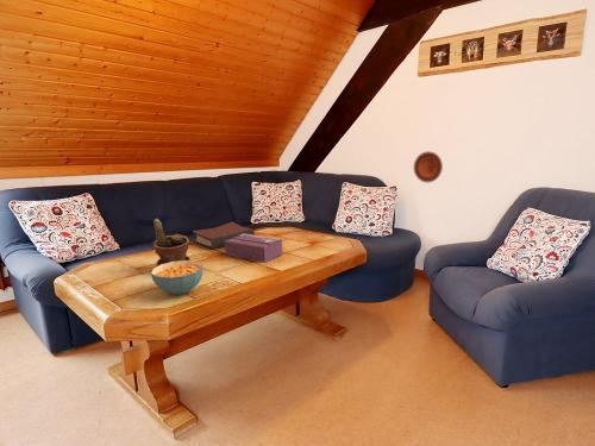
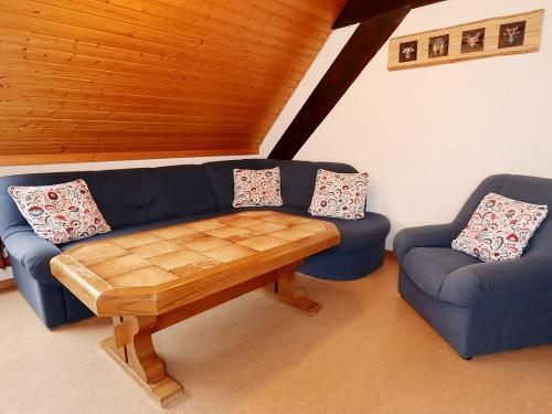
- tissue box (253, 246)
- decorative plate (427, 167)
- potted plant (171, 243)
- hardback book (223, 234)
- cereal bowl (178, 279)
